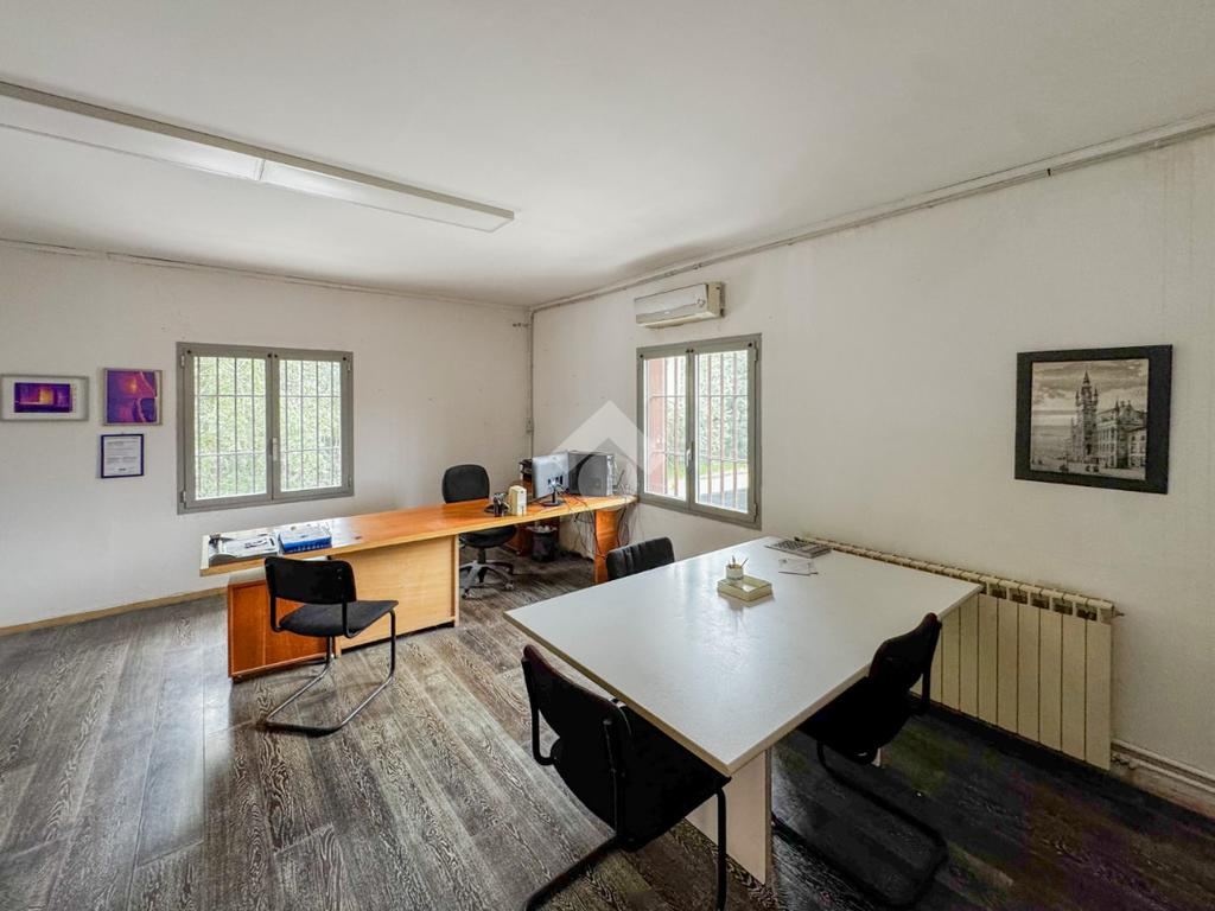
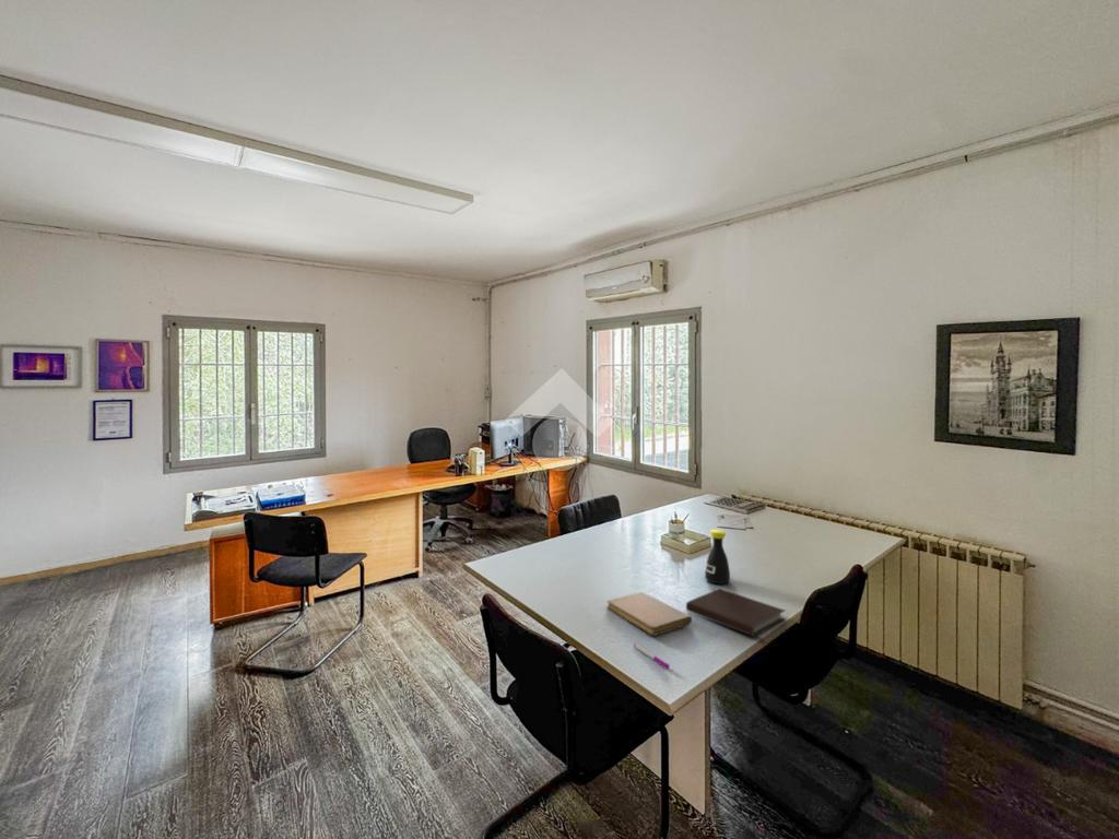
+ notebook (647, 611)
+ pen (650, 655)
+ bottle (717, 555)
+ notebook (734, 610)
